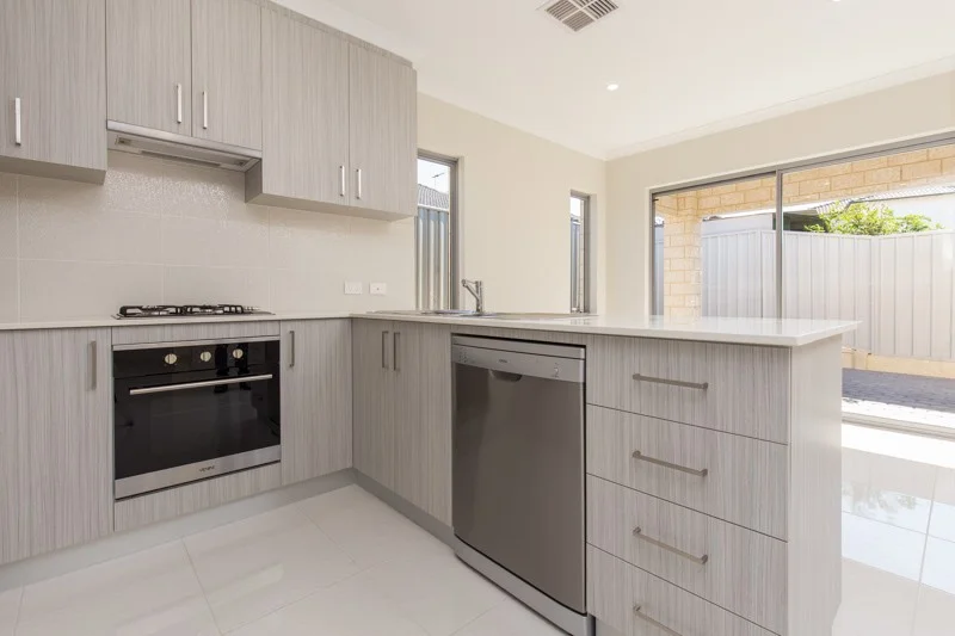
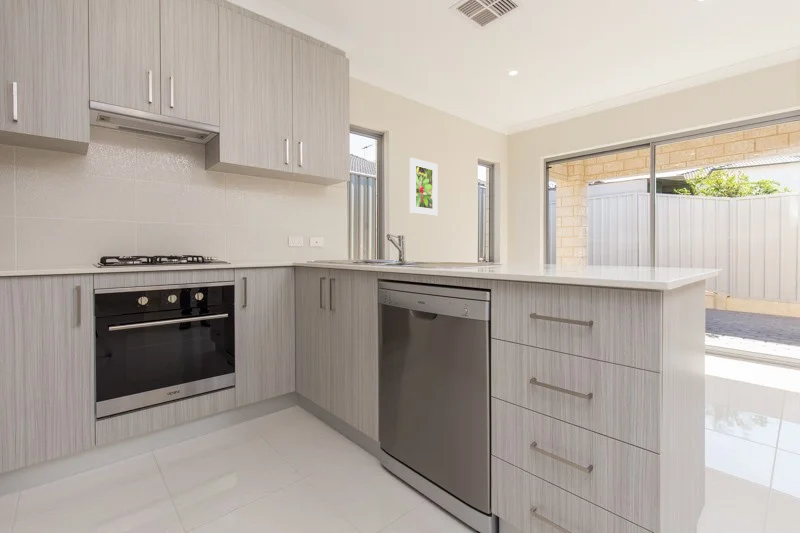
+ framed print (424, 187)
